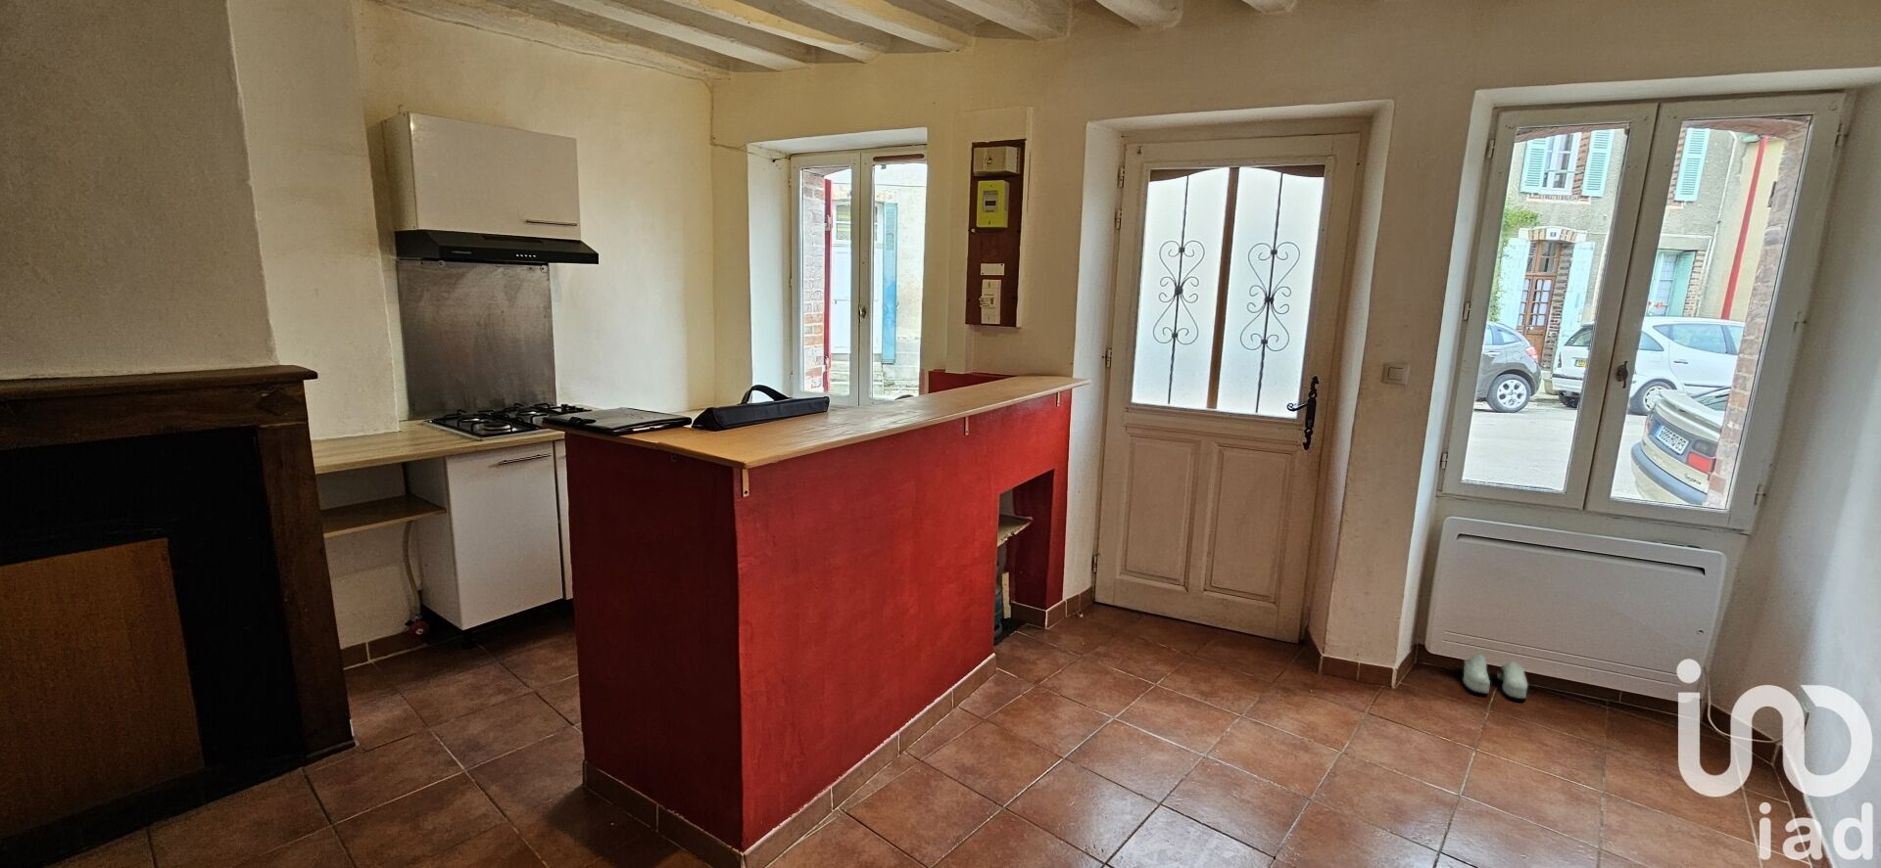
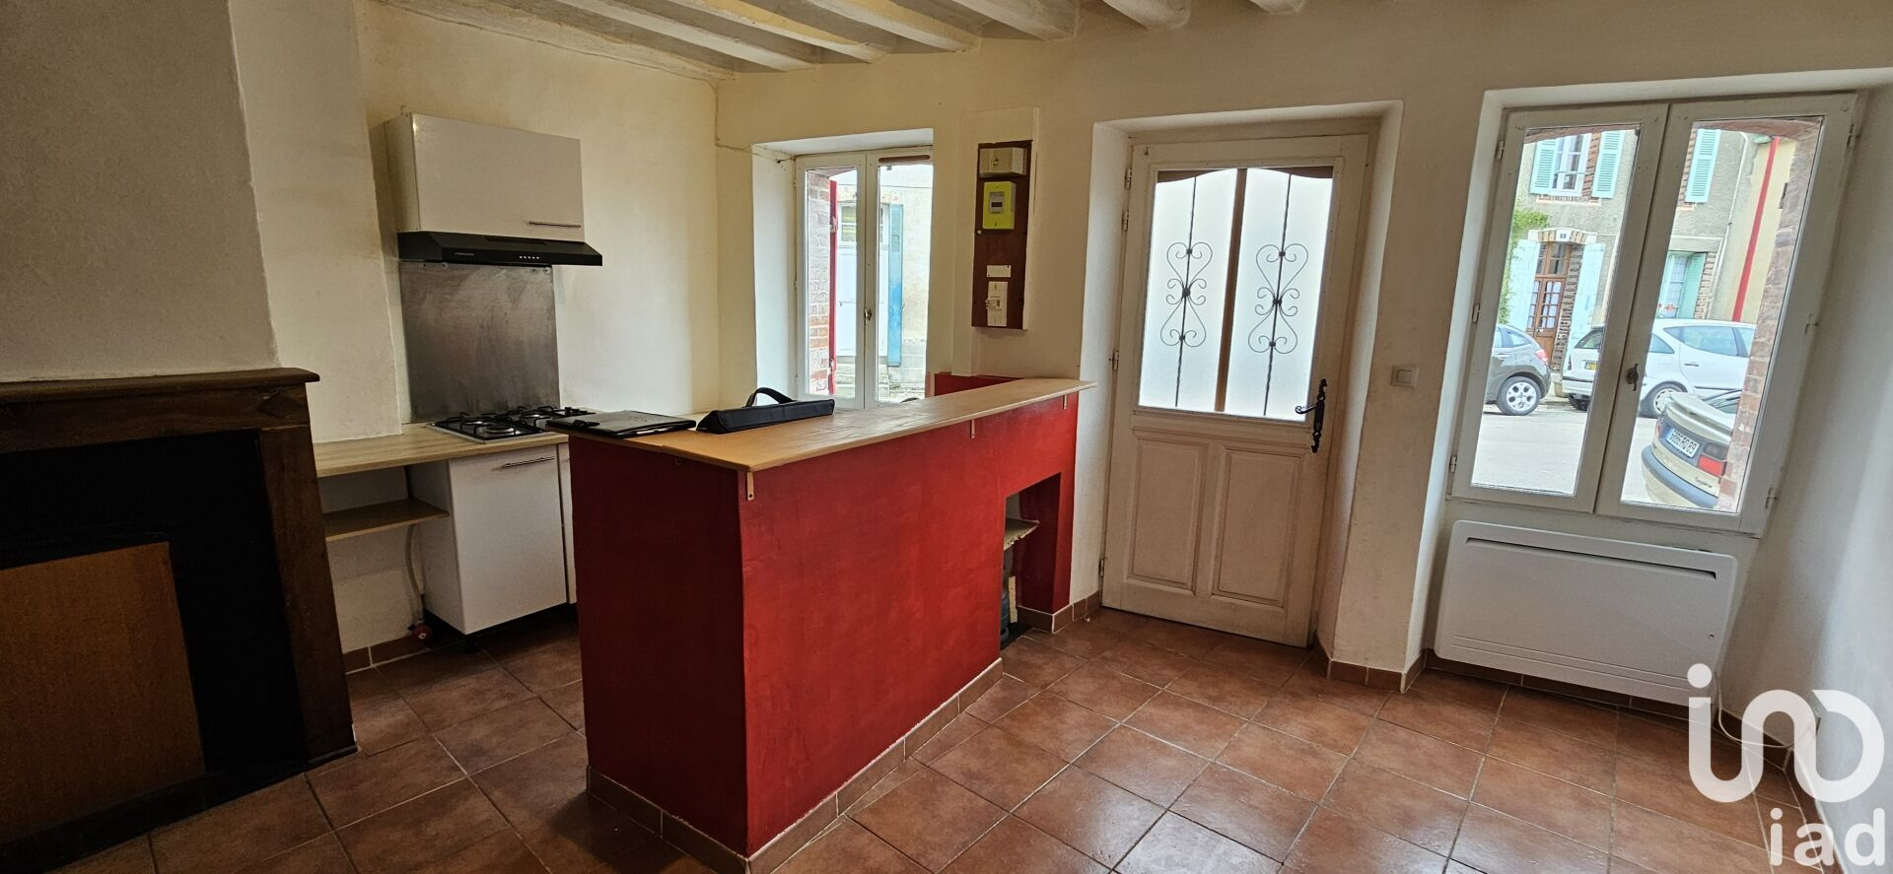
- boots (1502, 665)
